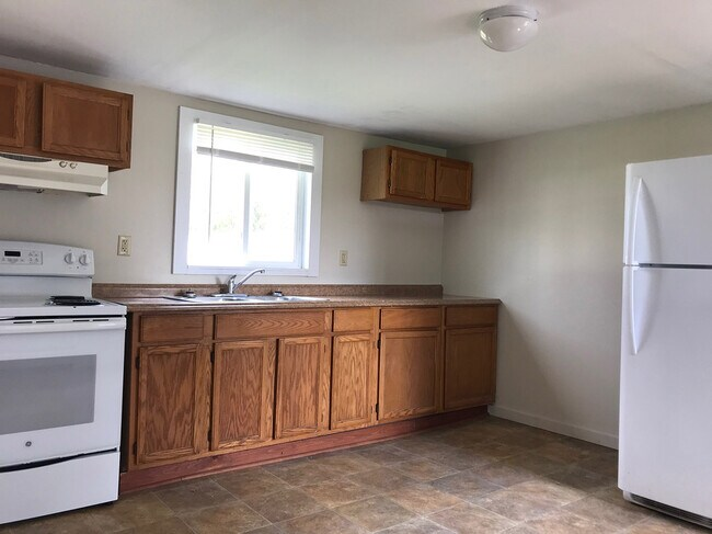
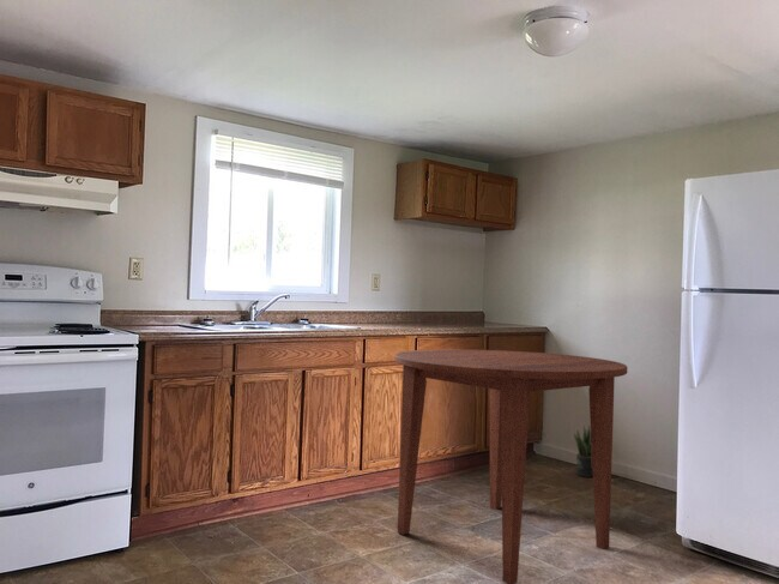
+ dining table (505, 448)
+ potted plant (585, 450)
